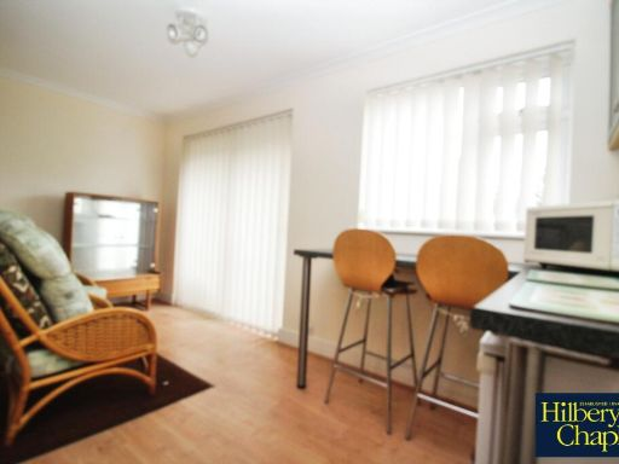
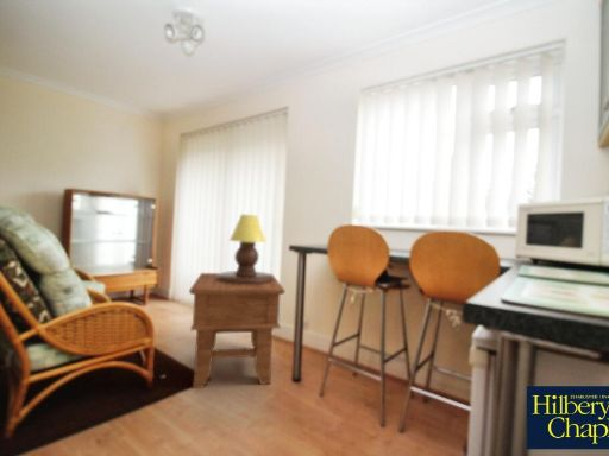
+ side table (236, 323)
+ table lamp (246, 246)
